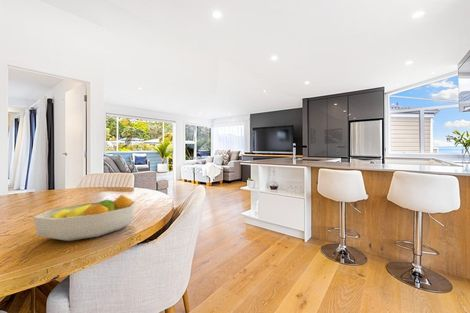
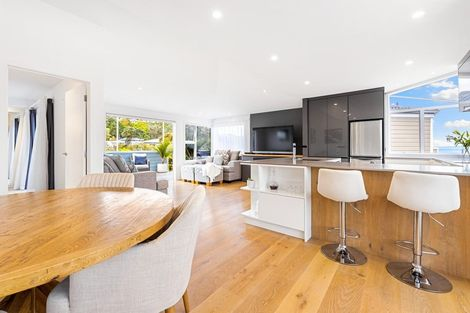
- fruit bowl (92, 214)
